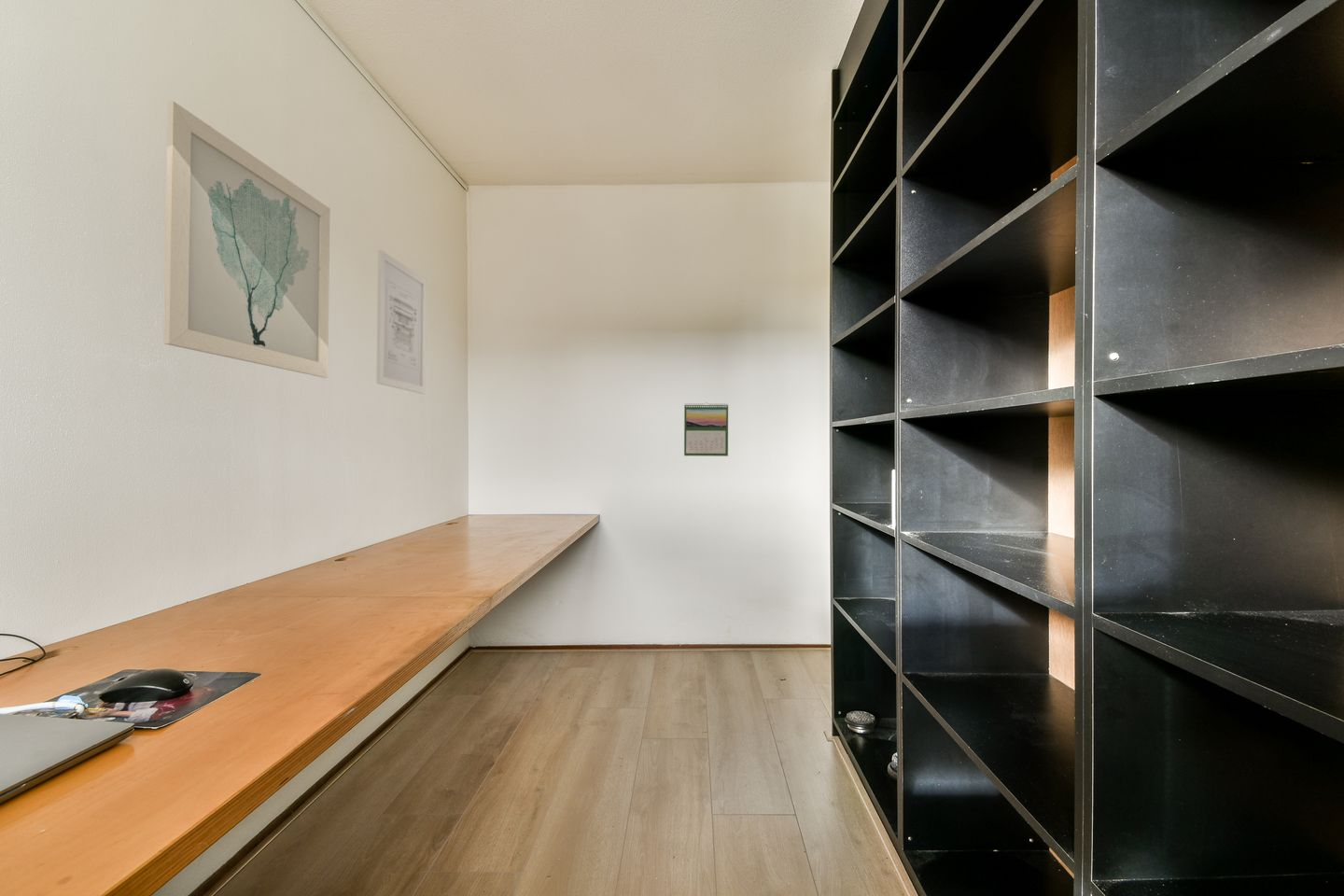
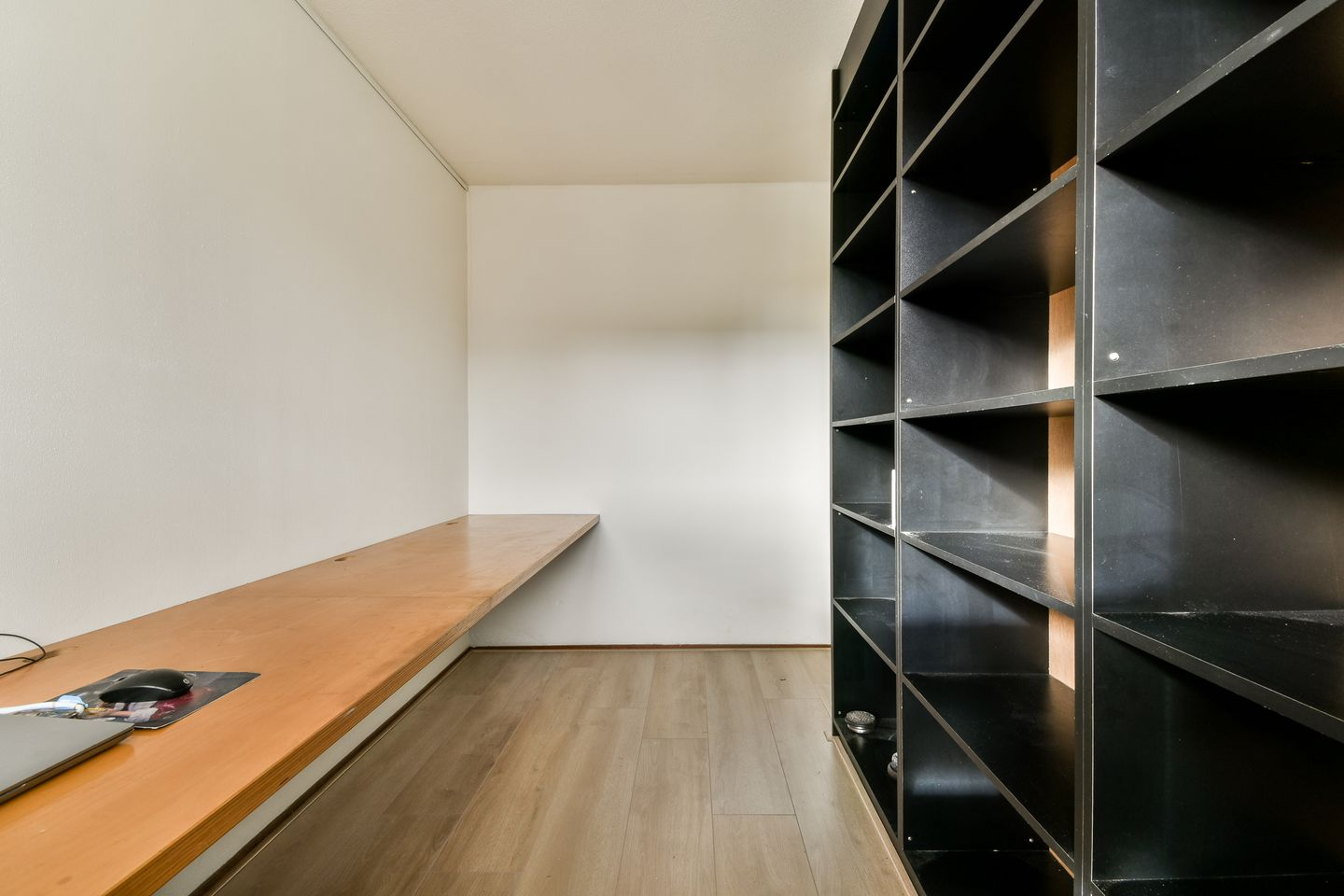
- wall art (261, 263)
- wall art (403, 327)
- calendar (706, 428)
